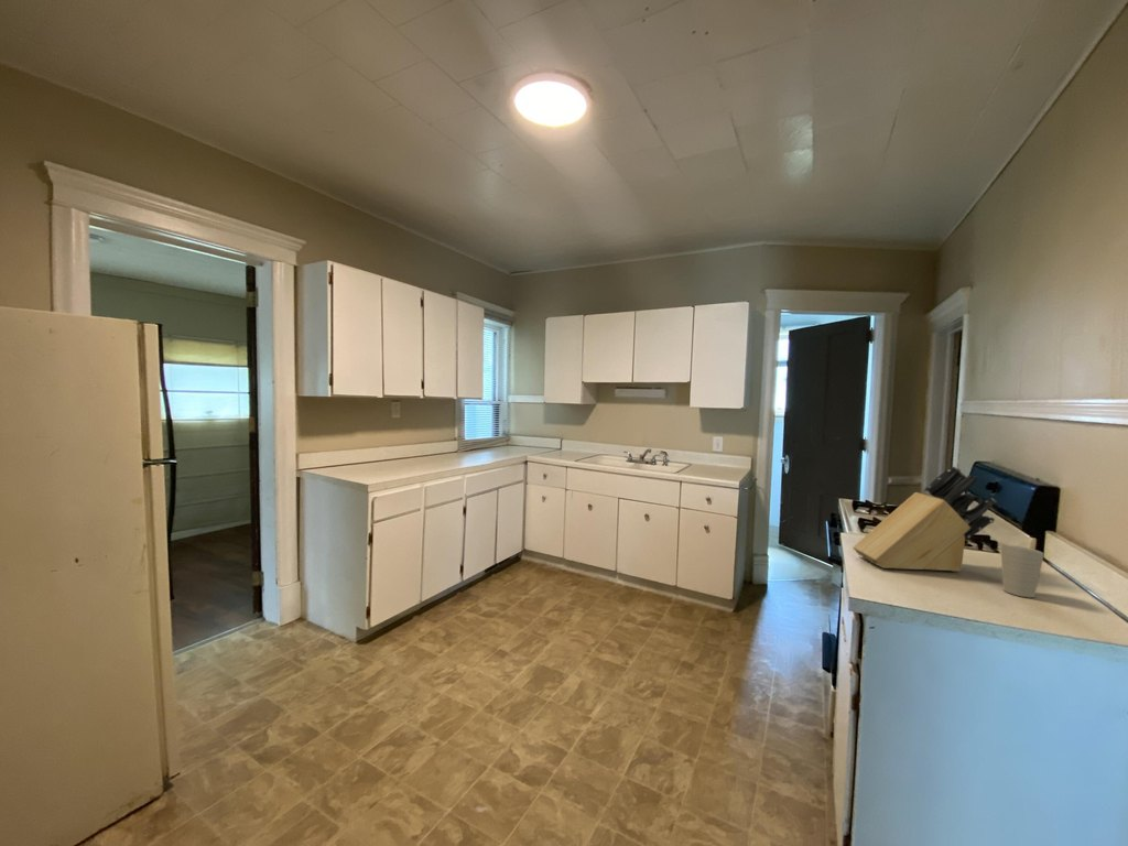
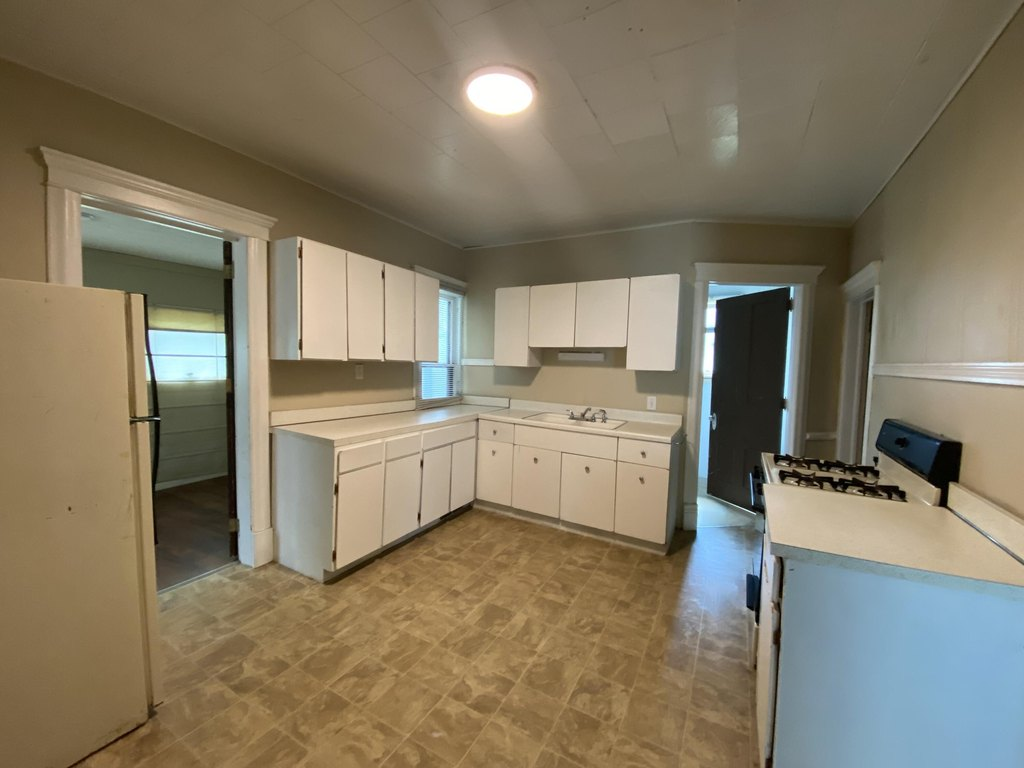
- knife block (923, 516)
- cup (1020, 568)
